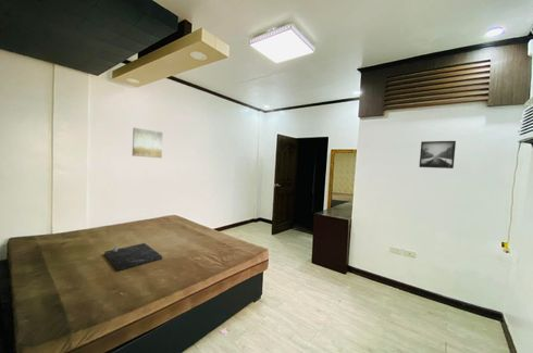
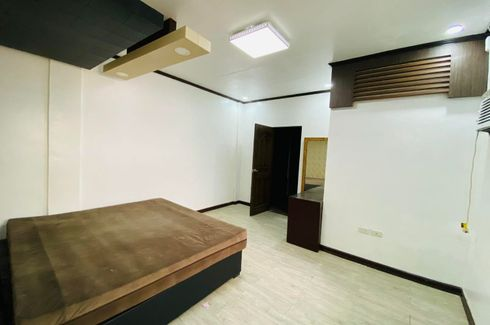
- wall art (148, 143)
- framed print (436, 154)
- tray (133, 253)
